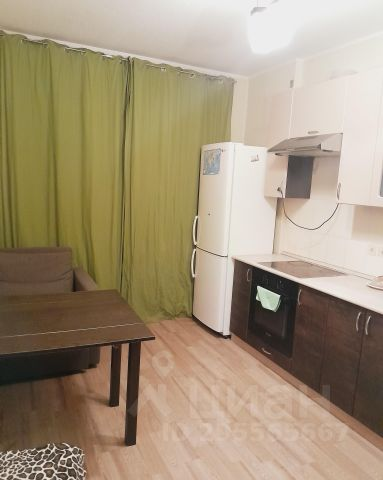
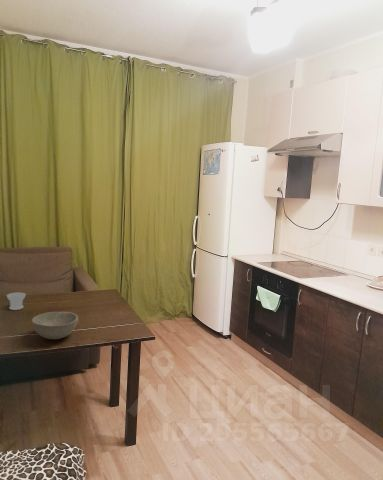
+ bowl (55, 327)
+ cup (16, 301)
